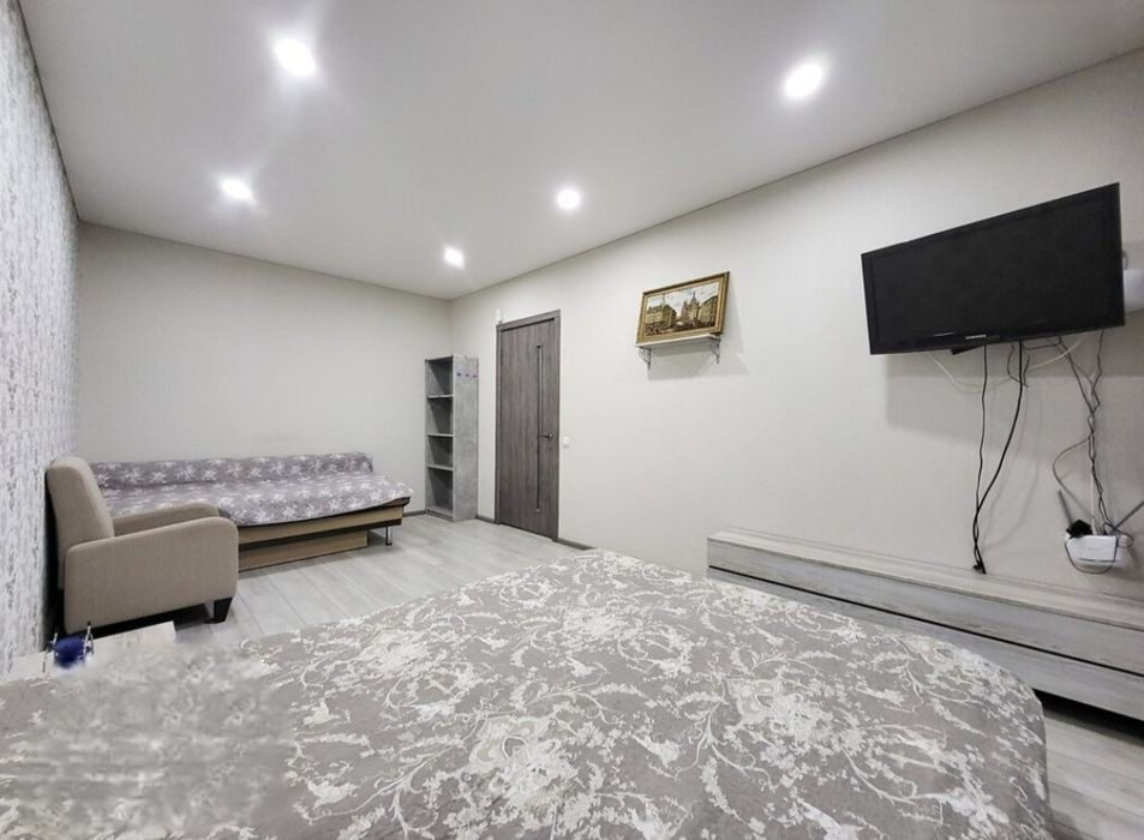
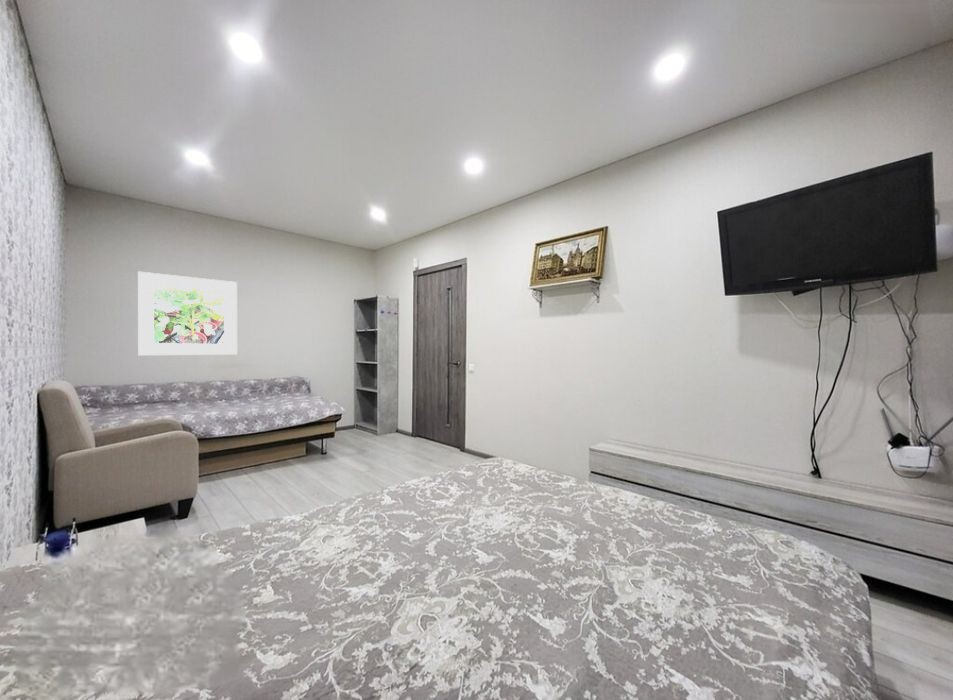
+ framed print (191, 316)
